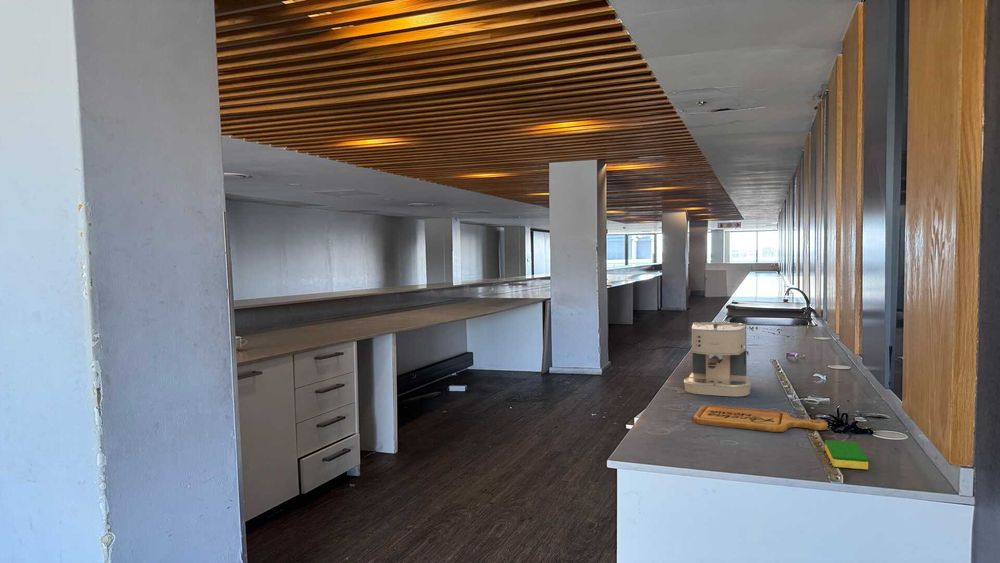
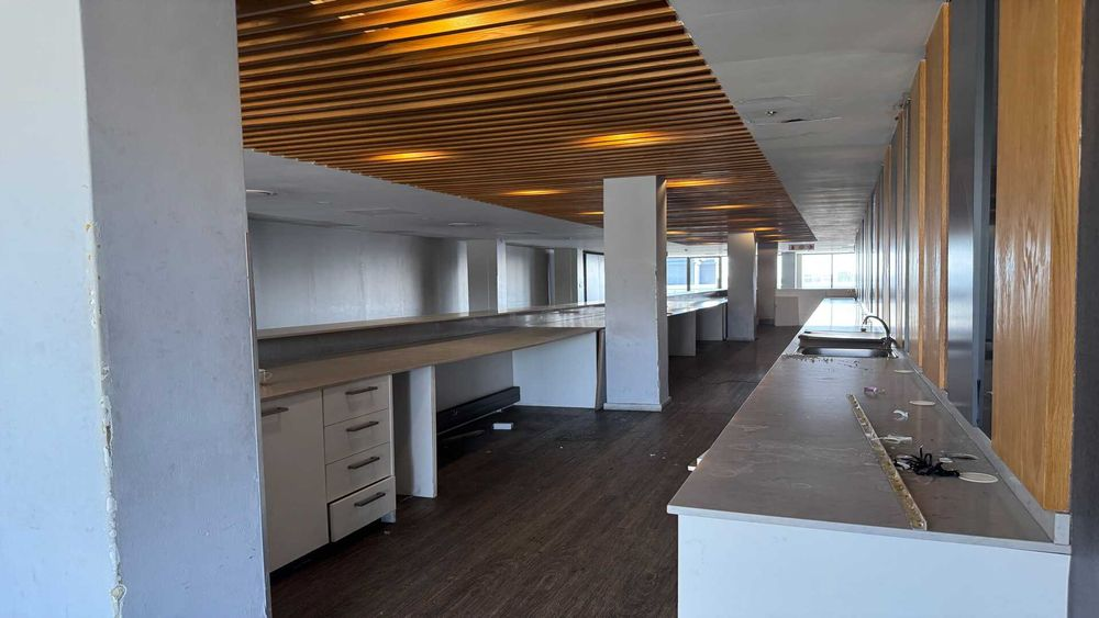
- dish sponge (845, 454)
- cutting board (759, 419)
- coffee maker (717, 356)
